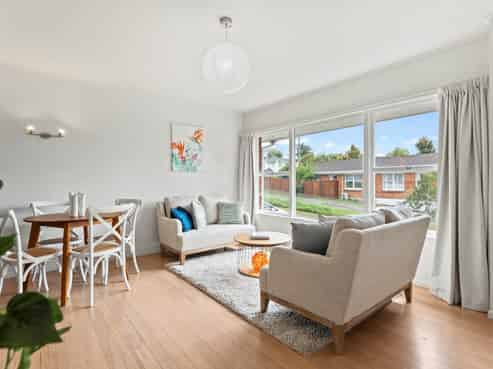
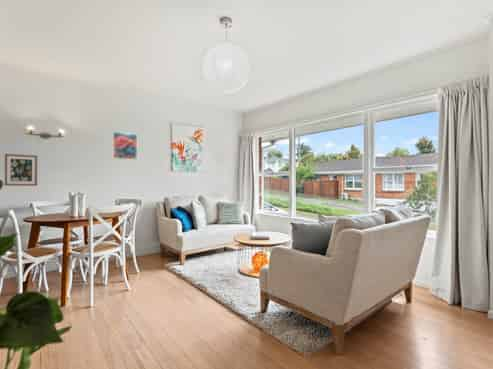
+ wall art (21, 170)
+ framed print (125, 146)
